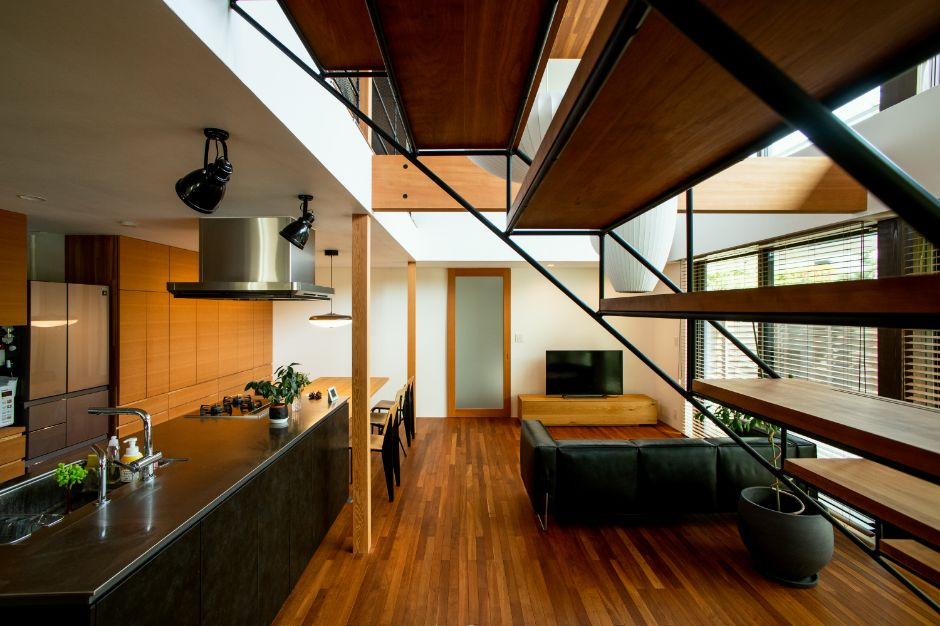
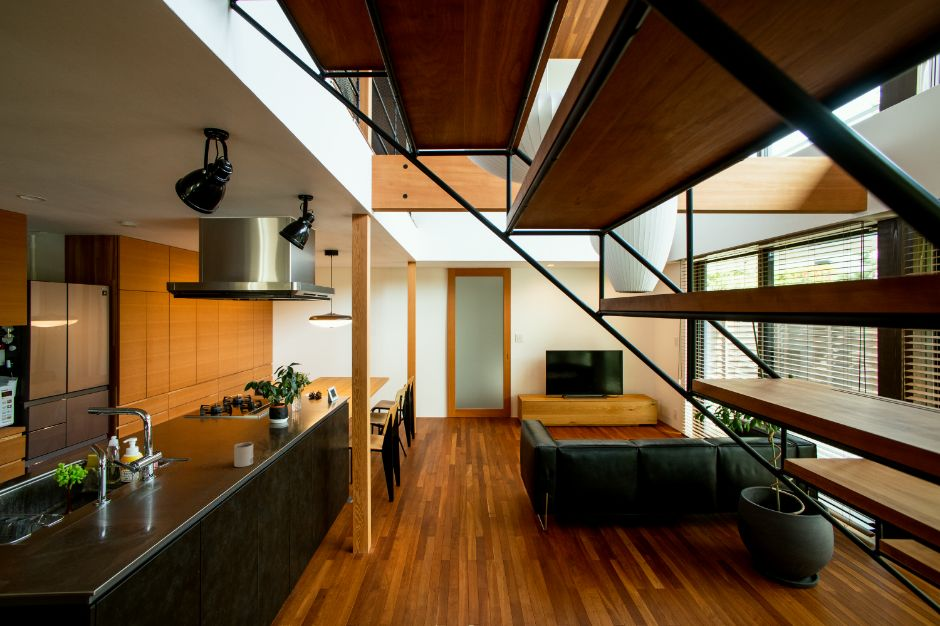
+ mug (245, 453)
